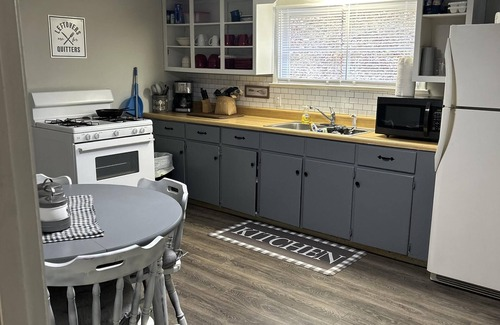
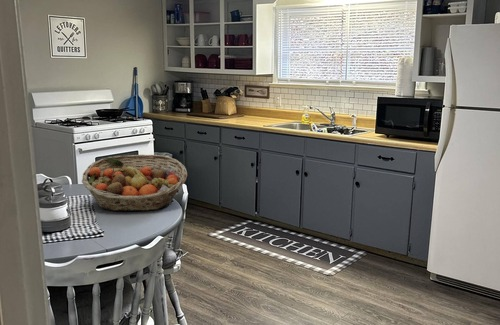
+ fruit basket (135, 182)
